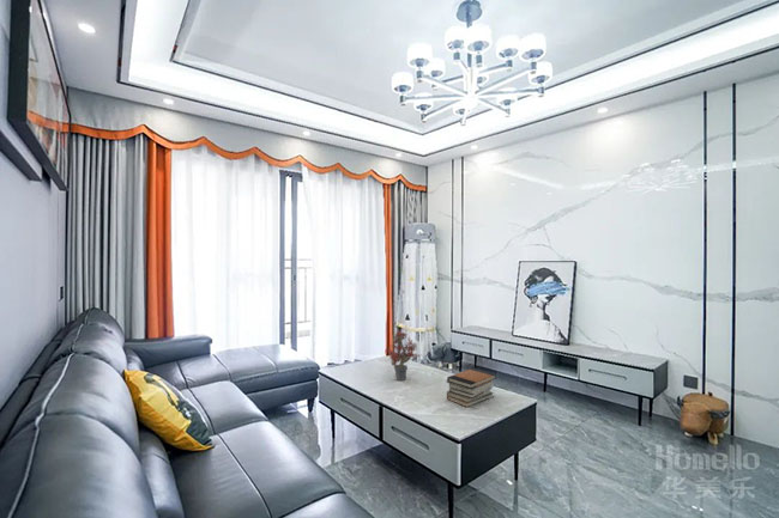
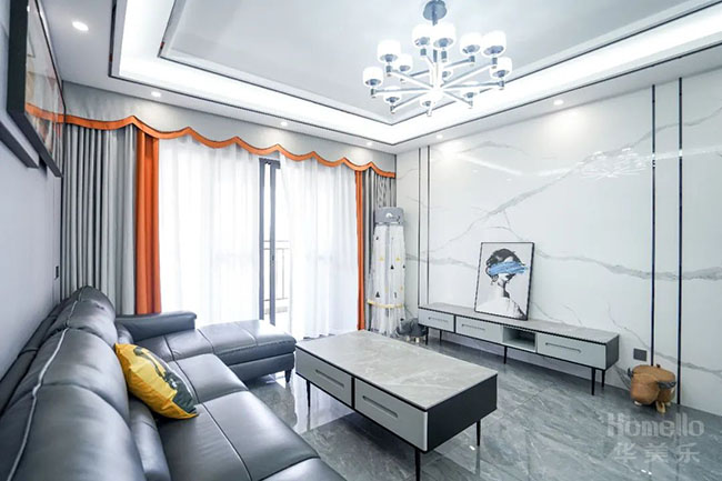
- book stack (471, 386)
- potted plant (400, 349)
